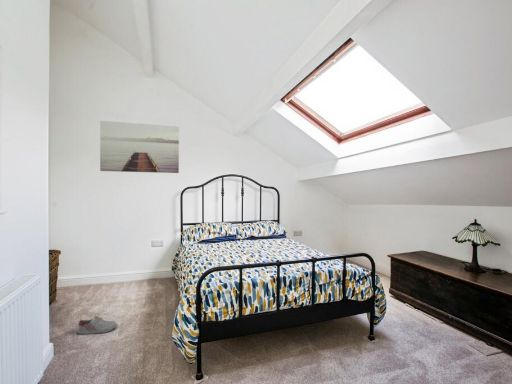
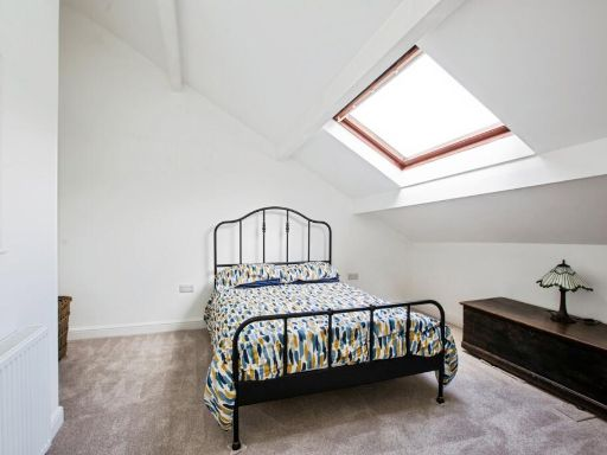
- shoe (97, 323)
- wall art (141, 148)
